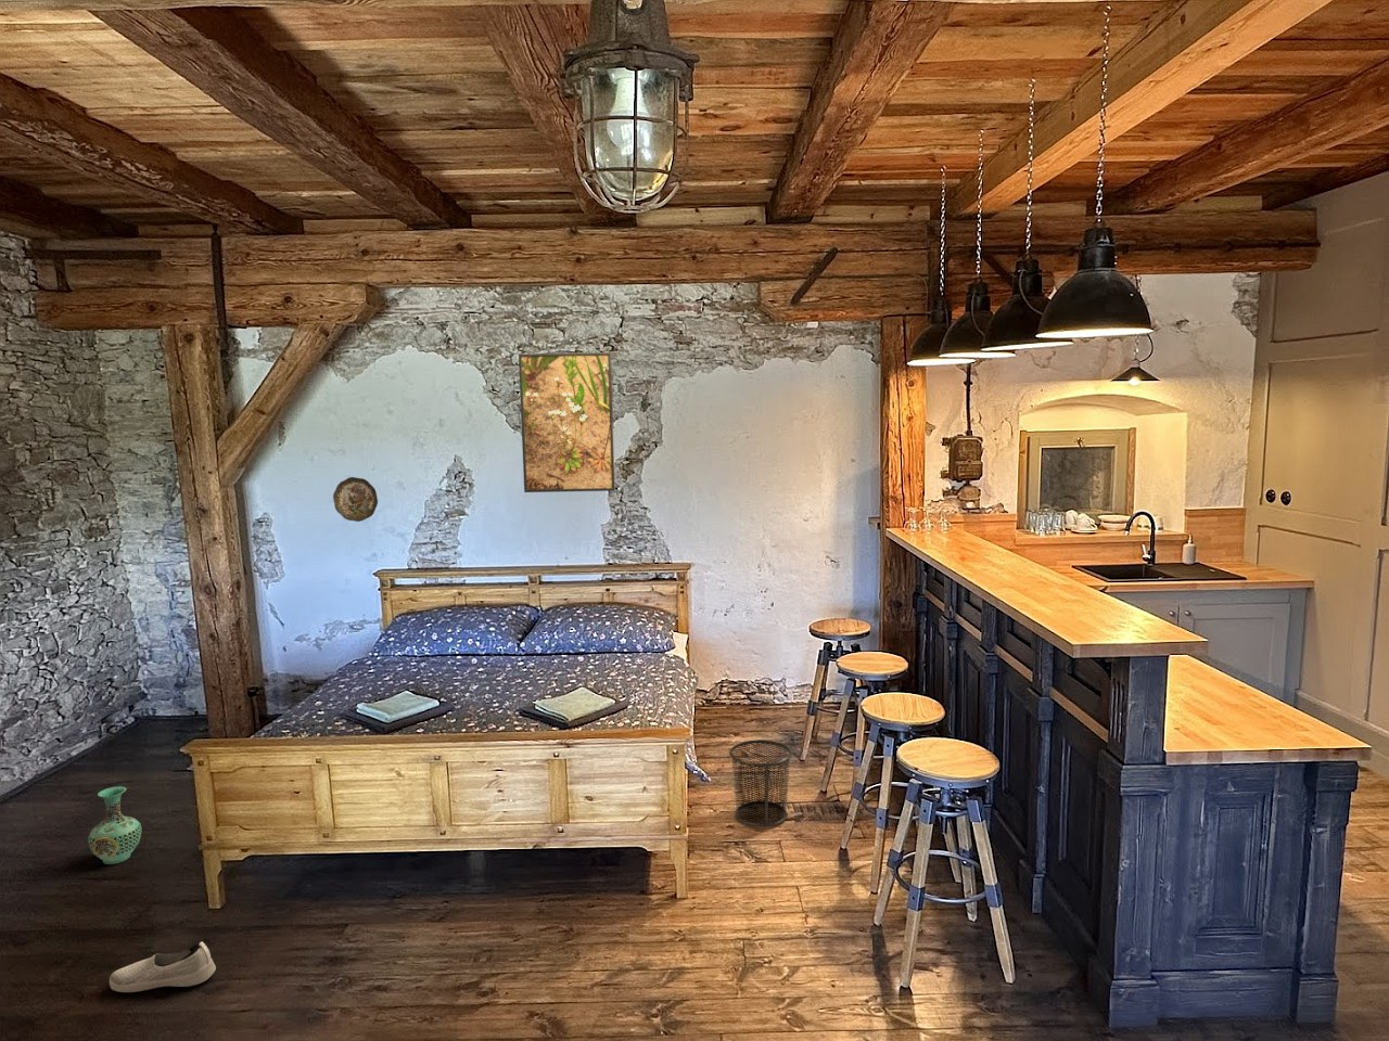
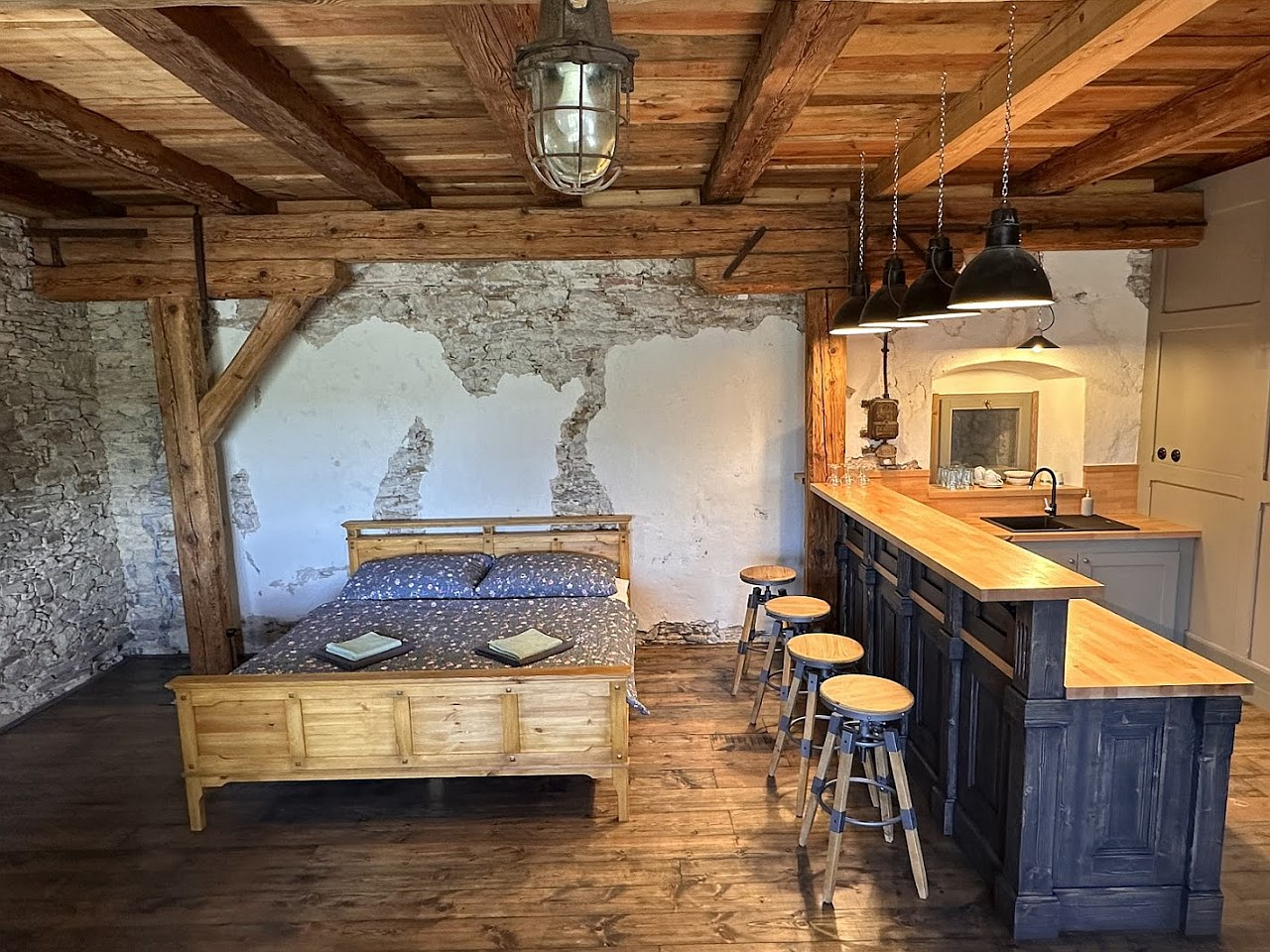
- shoe (162, 963)
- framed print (567, 423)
- vase (114, 826)
- decorative plate (355, 499)
- waste bin (761, 783)
